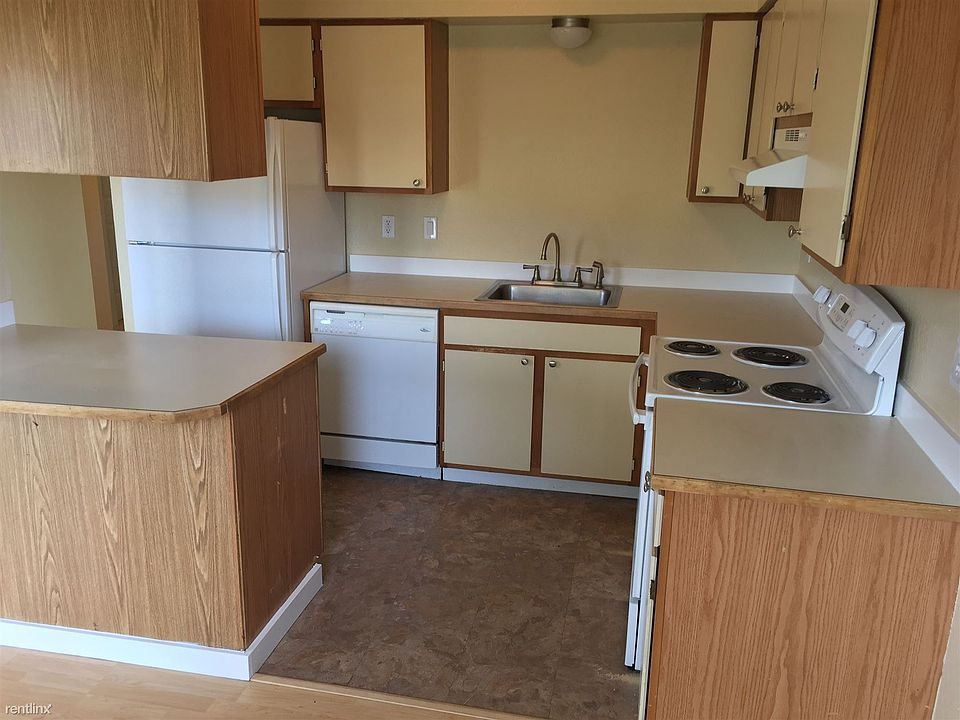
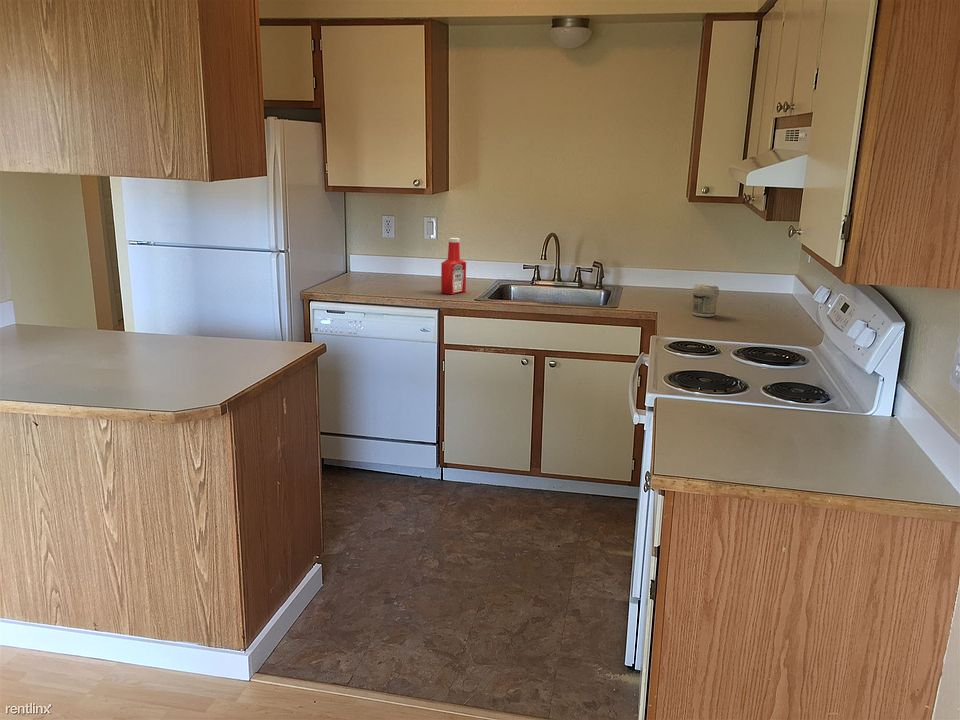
+ jar (704, 300)
+ soap bottle (453, 265)
